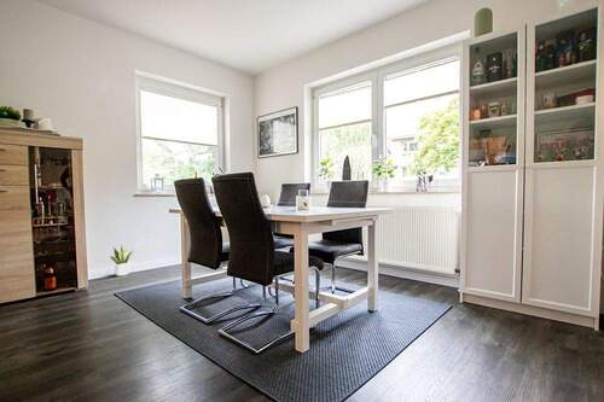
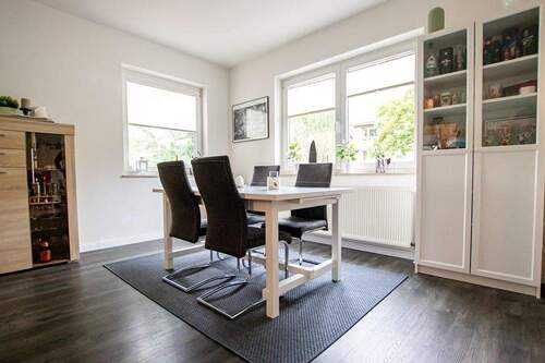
- potted plant (122, 258)
